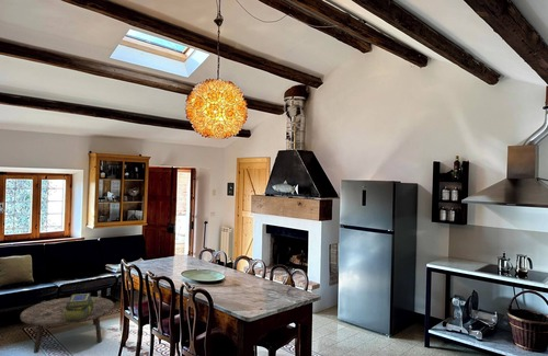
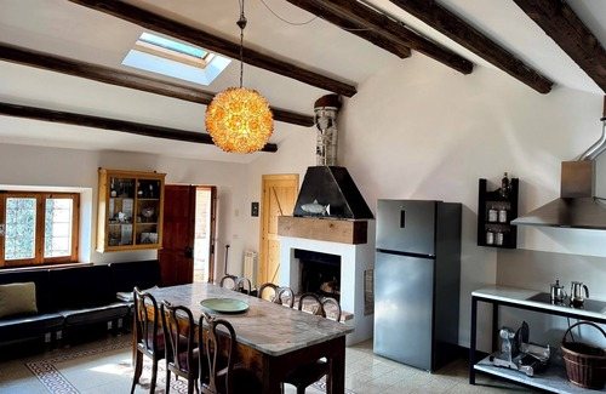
- stack of books (79, 306)
- coffee table (68, 322)
